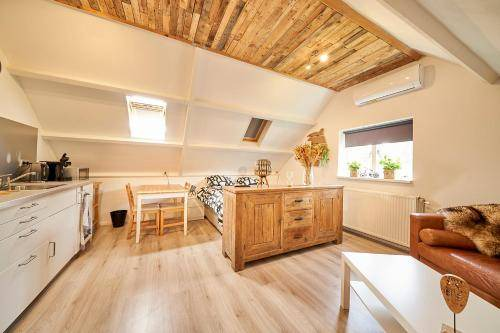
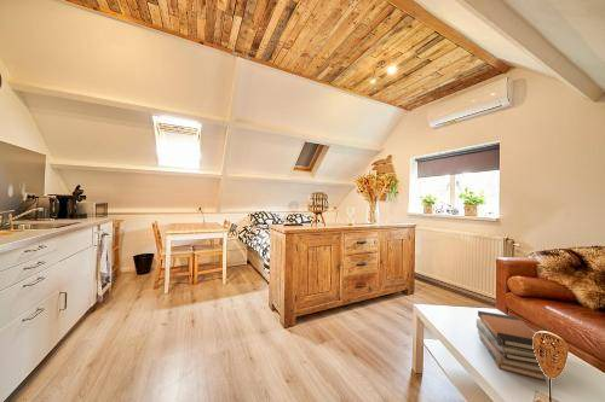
+ book stack (508, 340)
